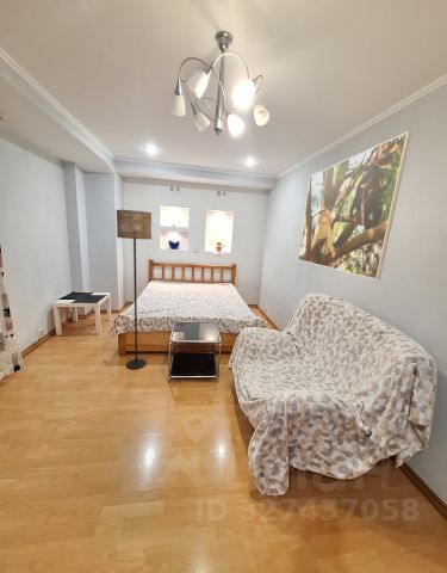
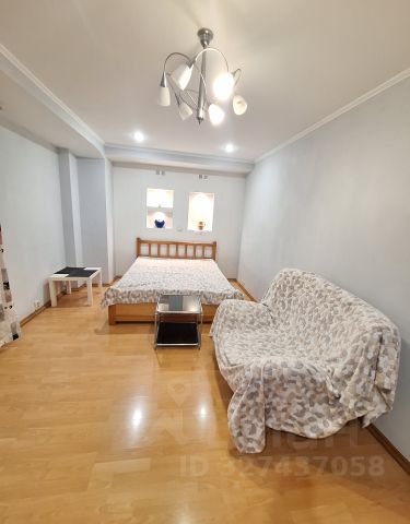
- floor lamp (135, 292)
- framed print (336, 216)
